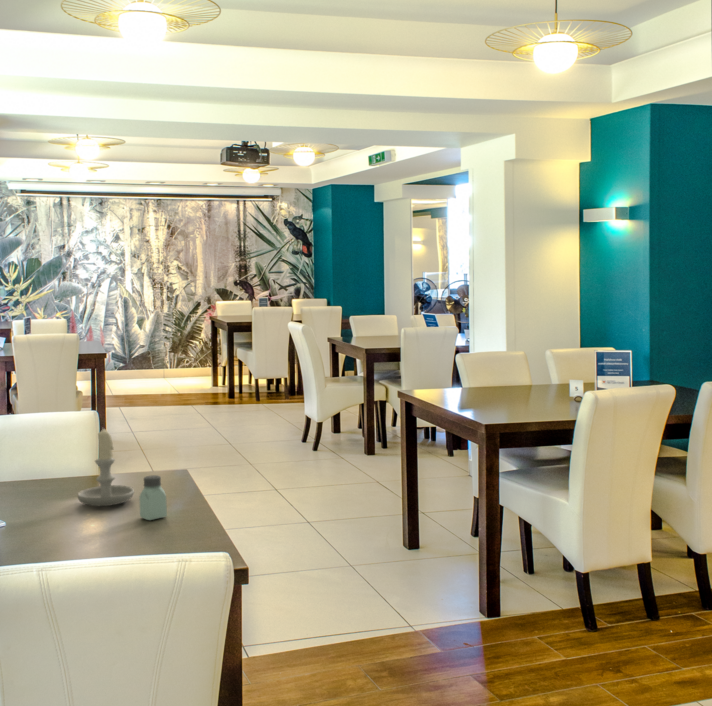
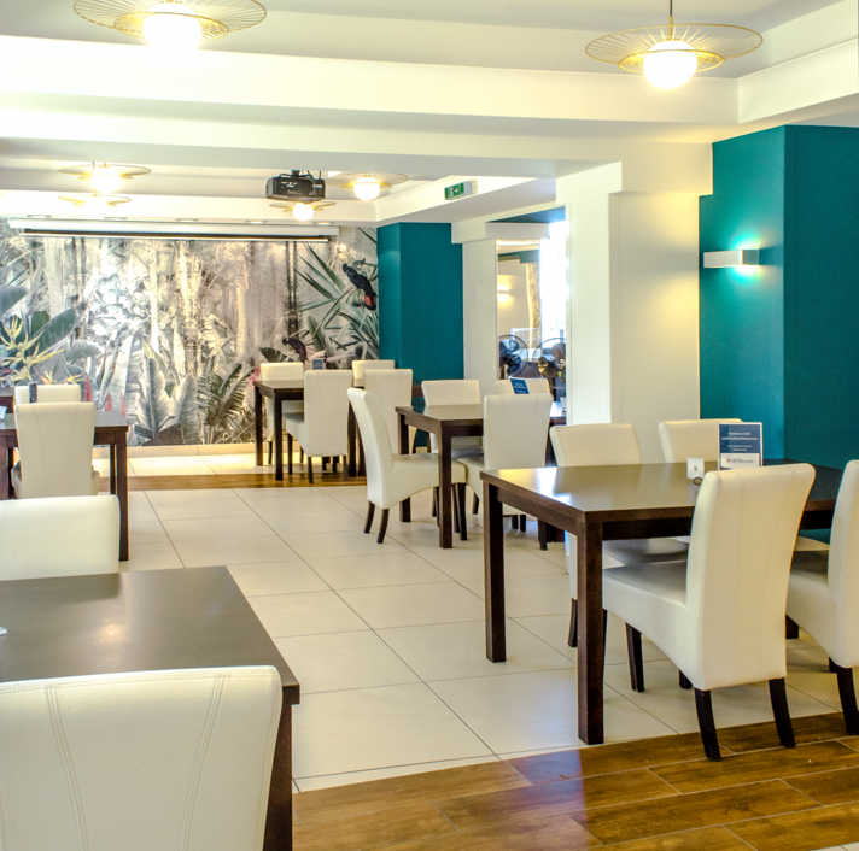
- candle (105, 465)
- saltshaker (152, 497)
